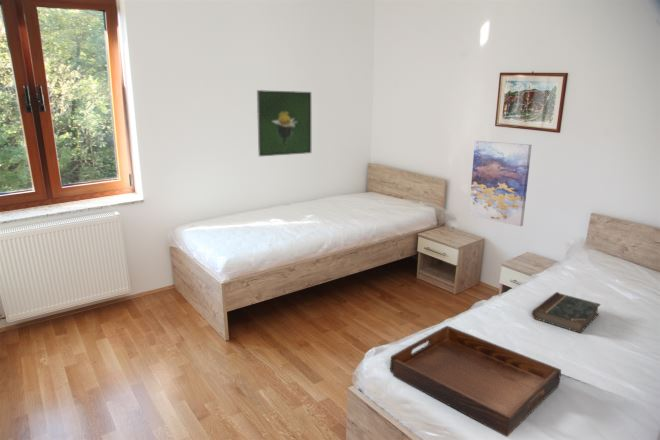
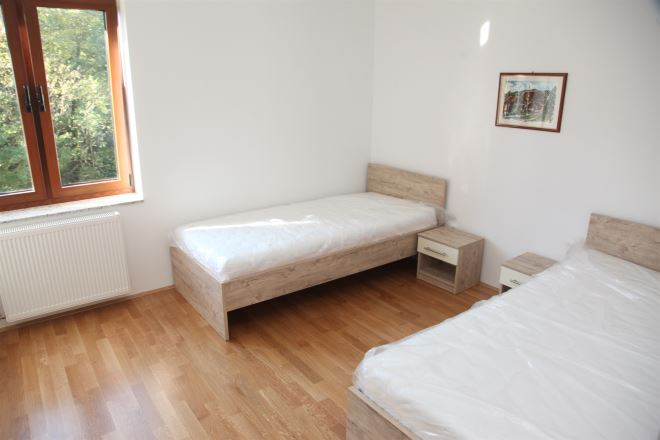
- wall art (498, 182)
- serving tray (472, 371)
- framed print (285, 123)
- book (566, 310)
